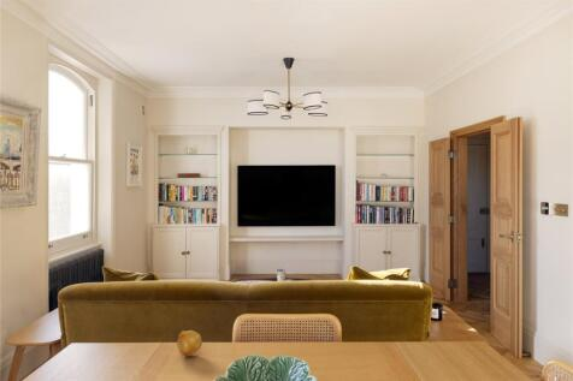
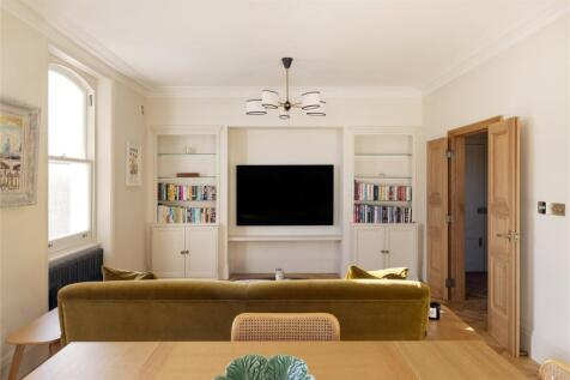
- fruit (189, 343)
